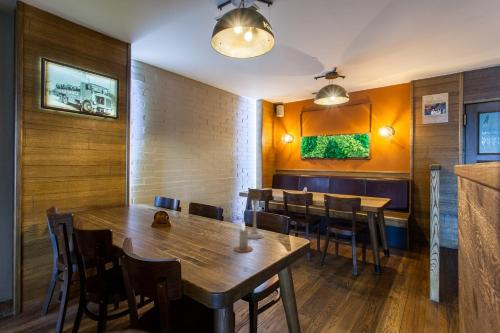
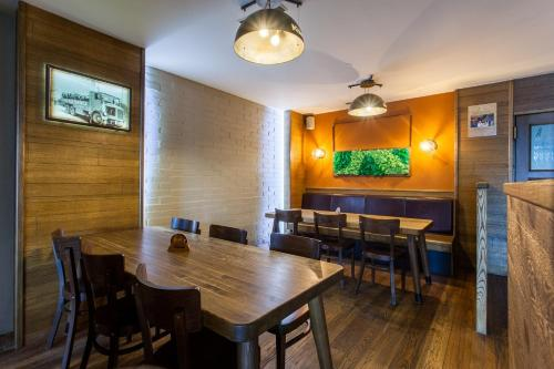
- candle holder (254, 212)
- candle (243, 235)
